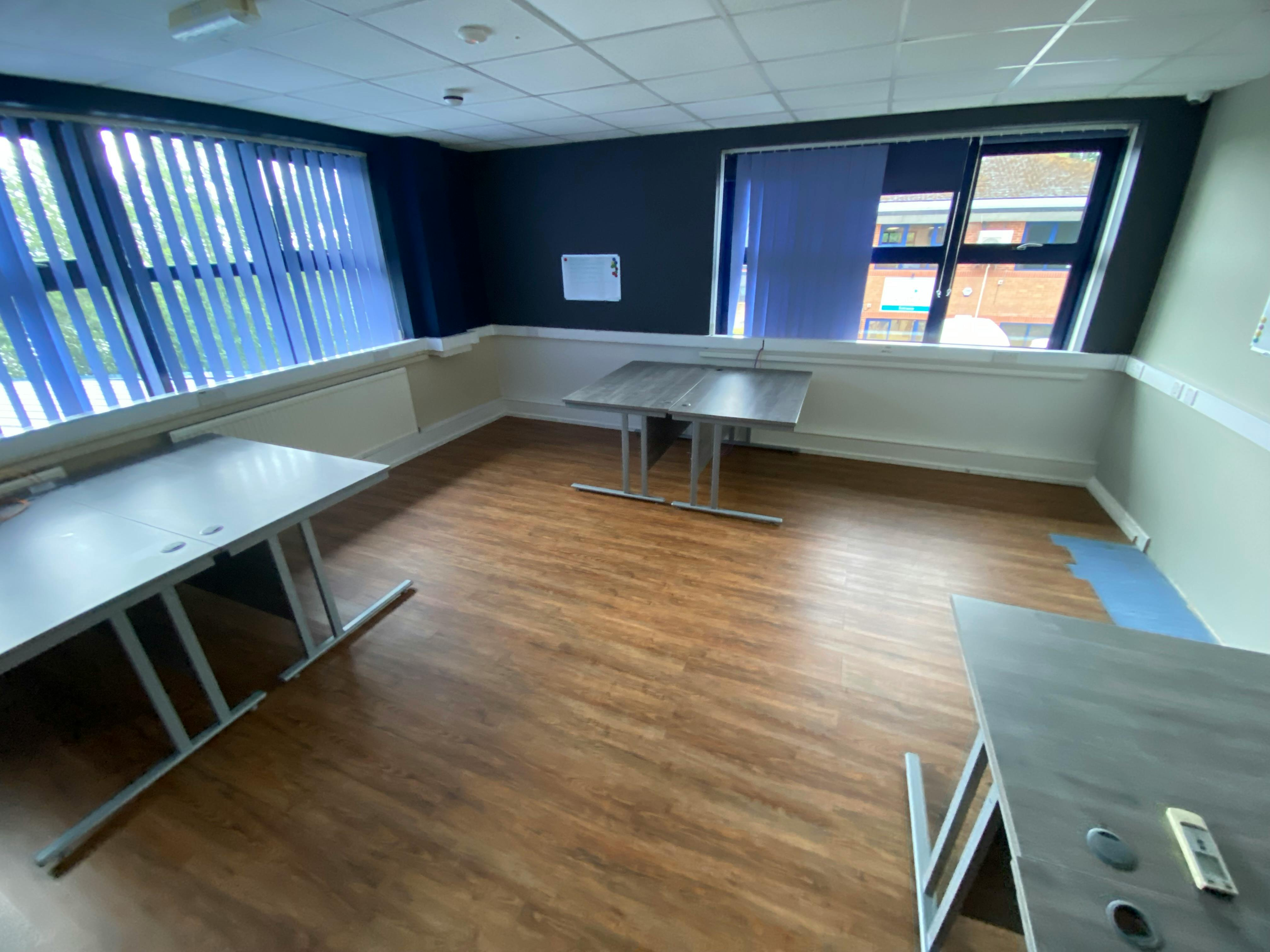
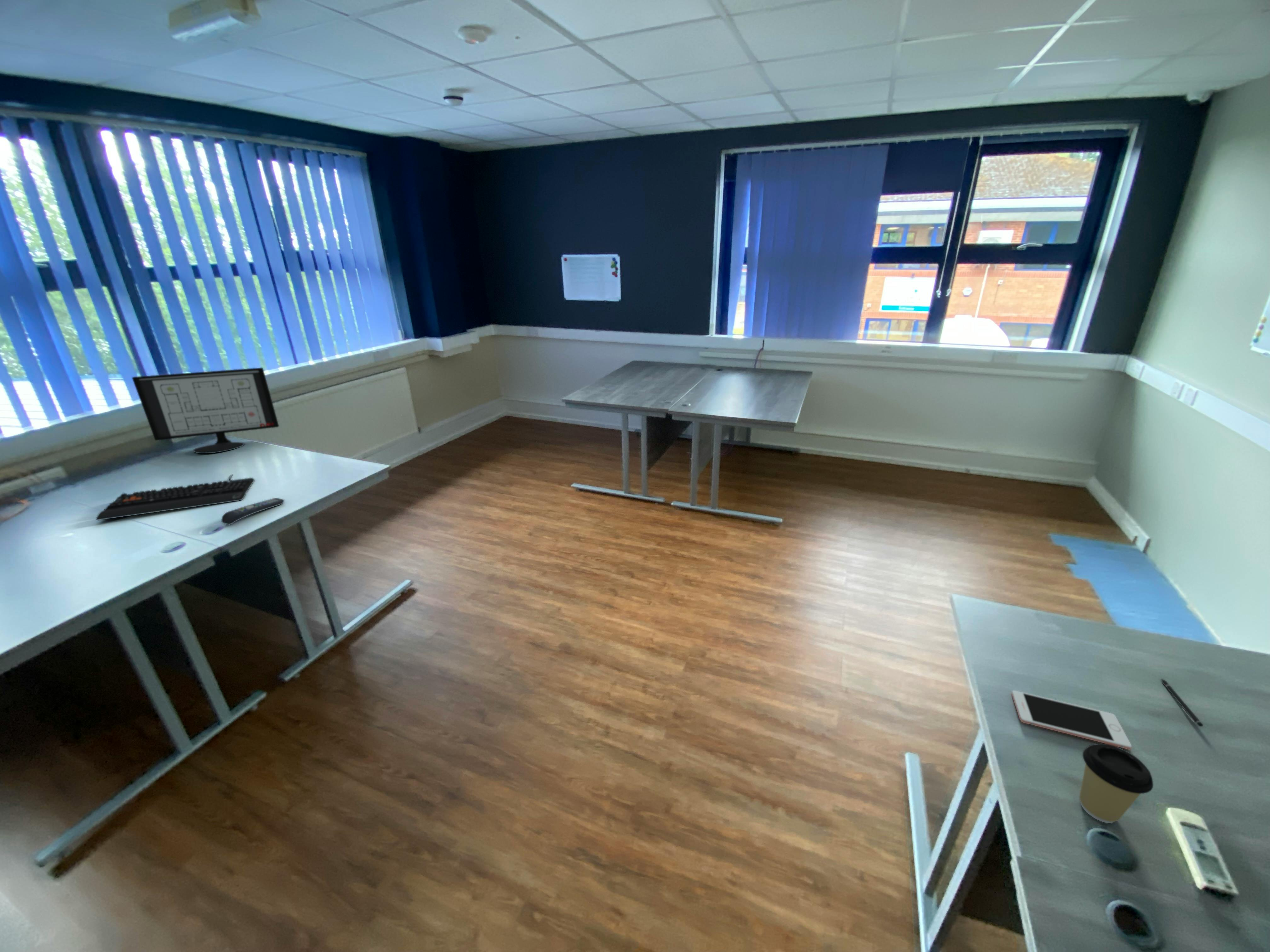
+ cell phone (1068, 718)
+ coffee cup (1109, 785)
+ remote control (253, 509)
+ keyboard (186, 491)
+ computer monitor (208, 412)
+ pen (1180, 700)
